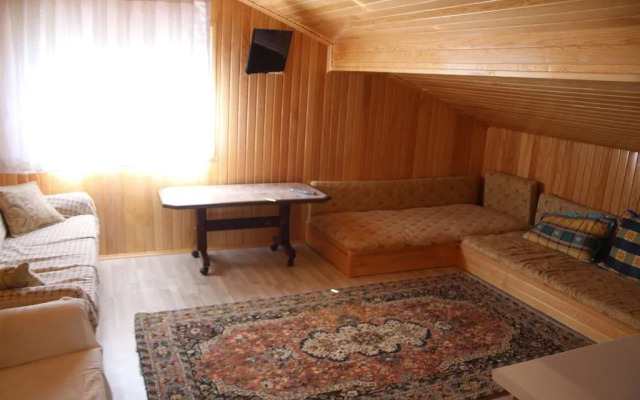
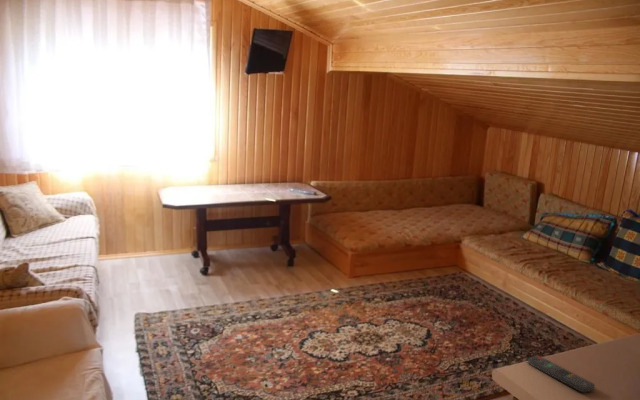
+ remote control (559, 373)
